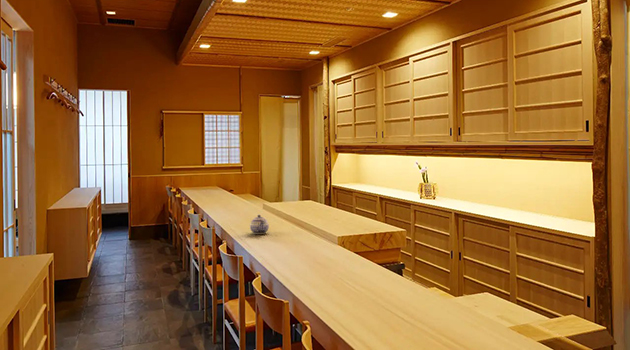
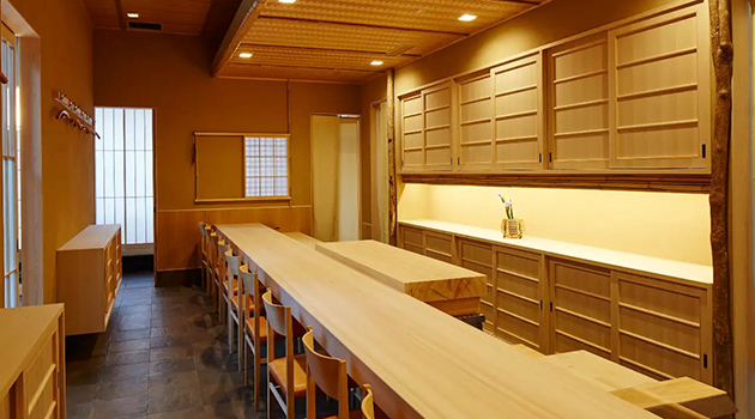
- teapot (259, 223)
